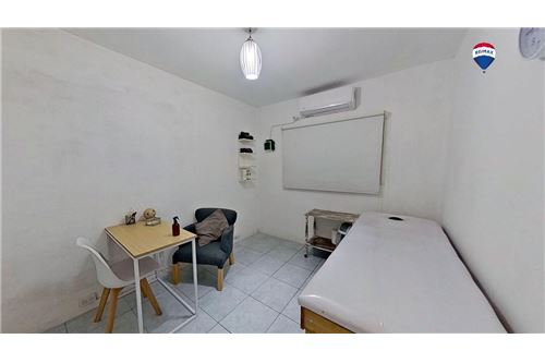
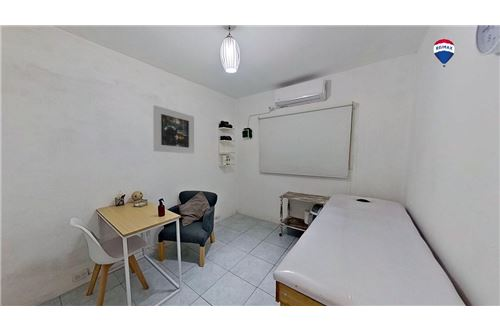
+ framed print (175, 132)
